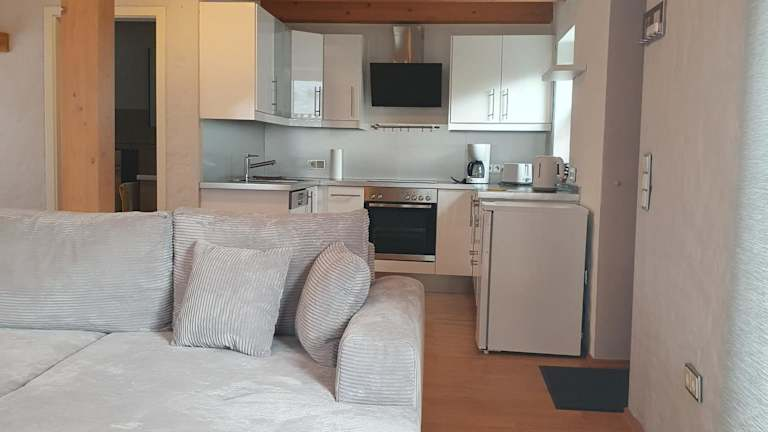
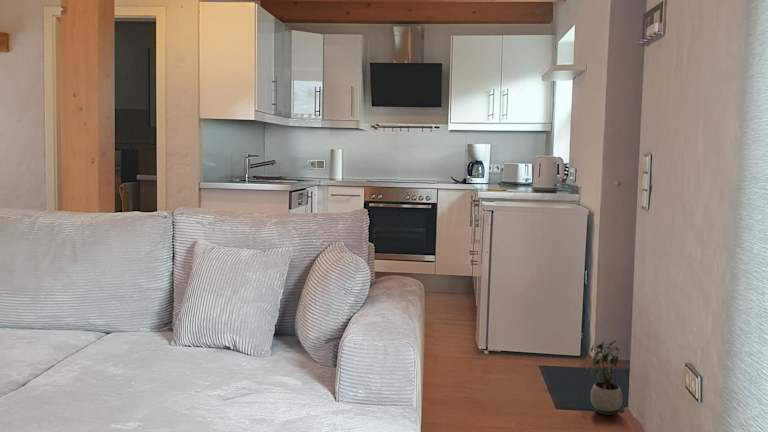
+ potted plant (603, 377)
